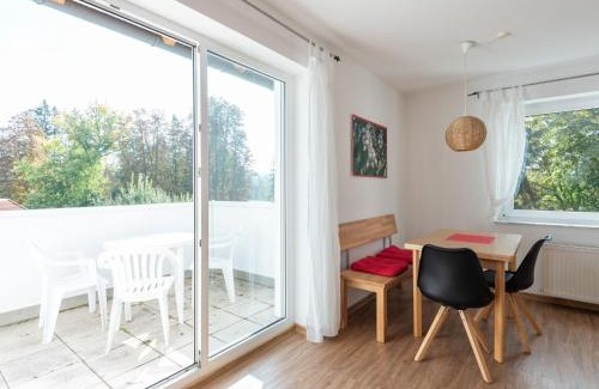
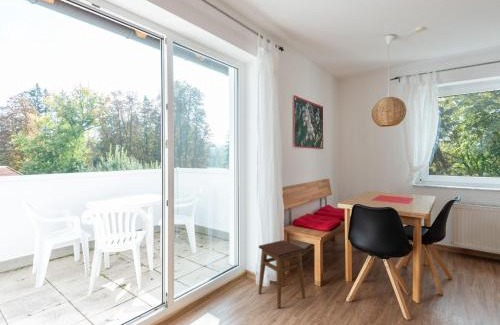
+ stool (281, 271)
